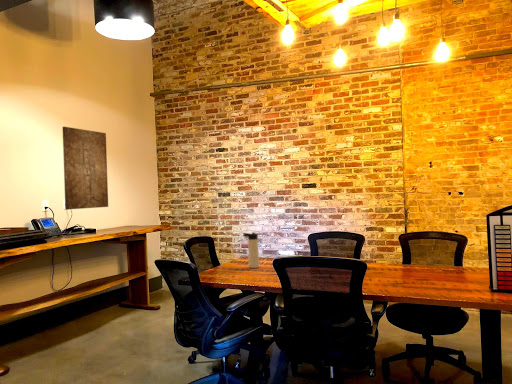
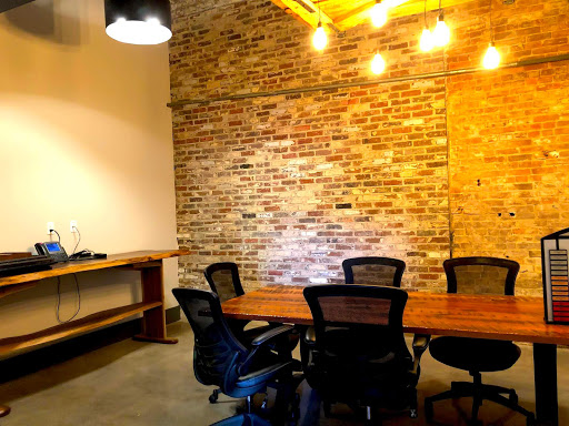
- wall art (86, 169)
- thermos bottle (250, 249)
